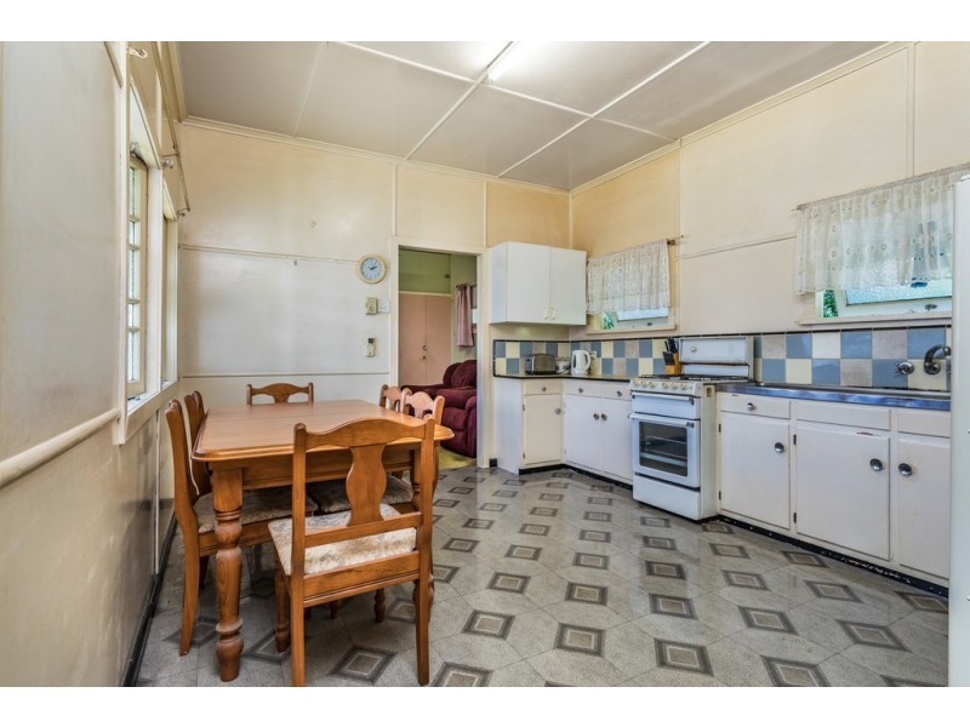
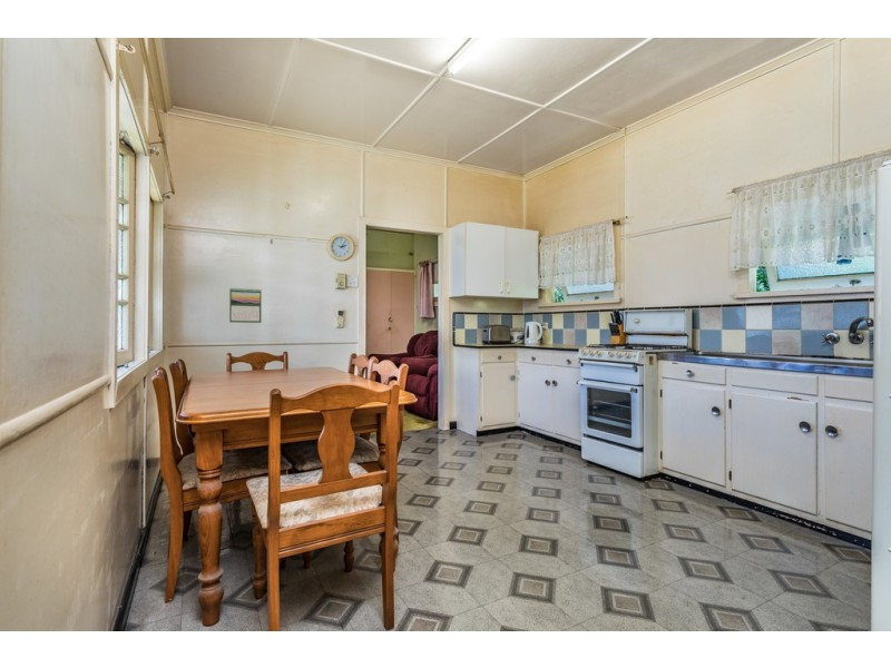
+ calendar (245, 305)
